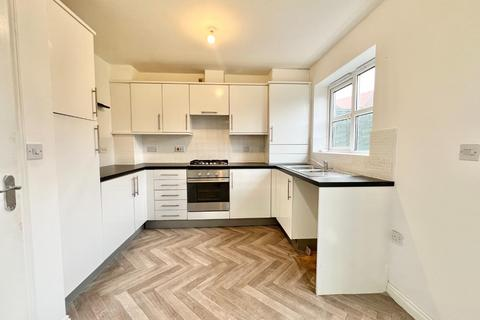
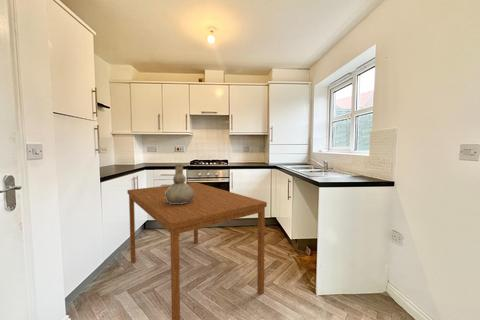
+ vase (179, 183)
+ dining table (186, 231)
